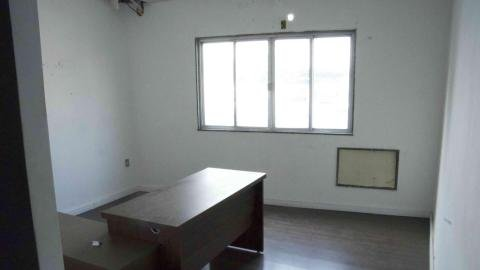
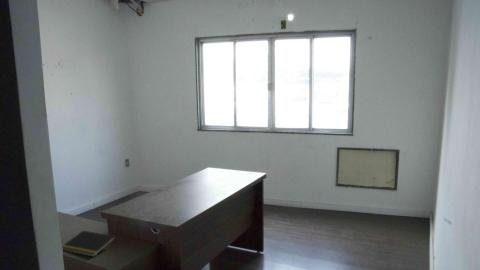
+ notepad (88, 242)
